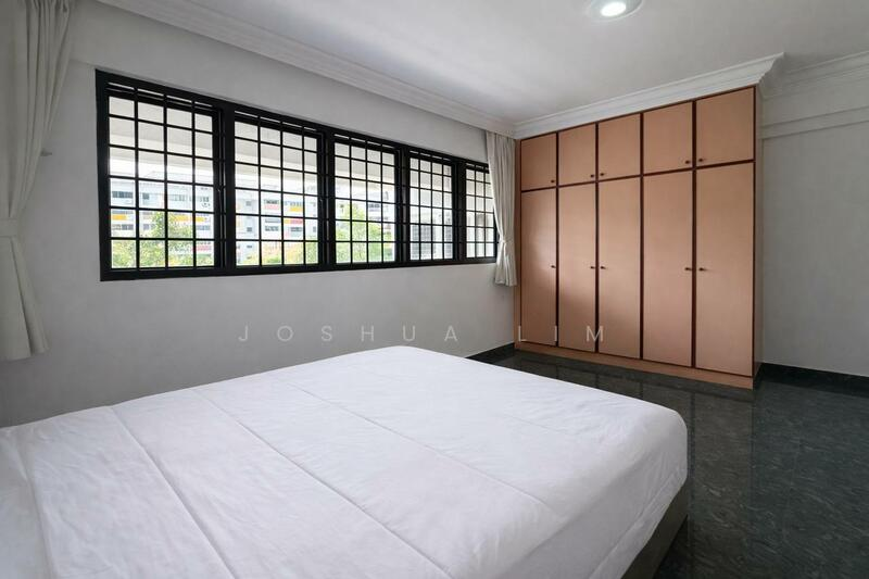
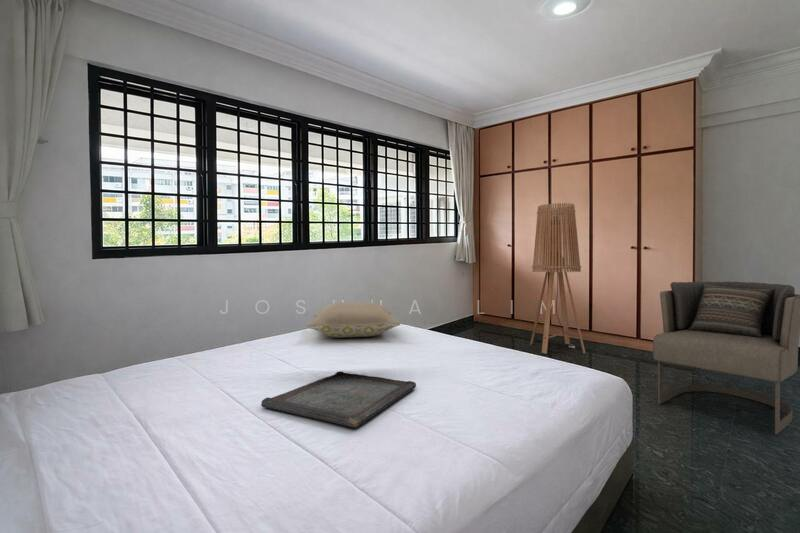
+ pillow (353, 318)
+ floor lamp (557, 277)
+ serving tray (345, 394)
+ armchair (729, 345)
